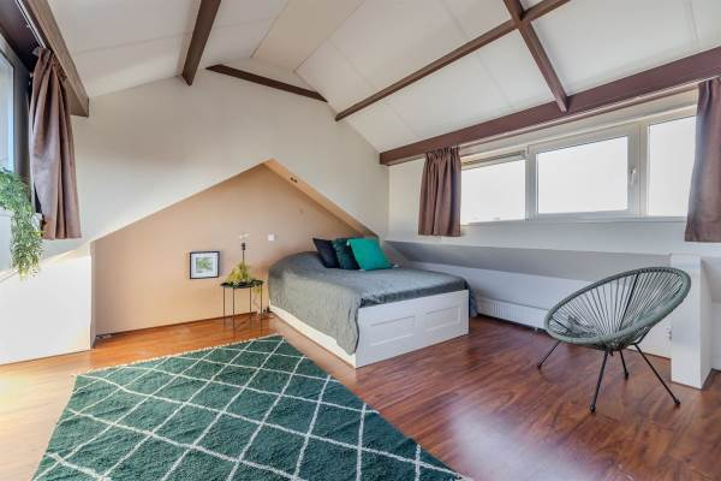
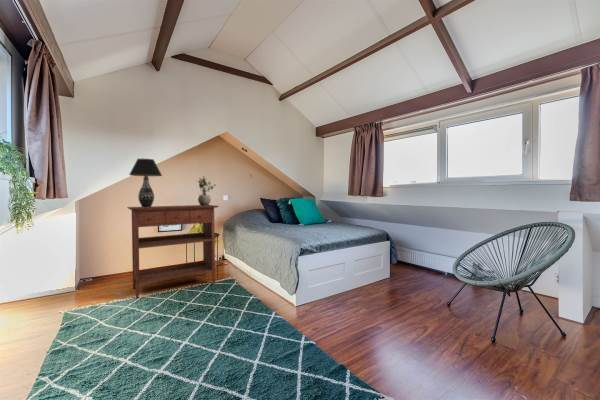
+ potted plant (206, 190)
+ table lamp (146, 183)
+ console table (175, 244)
